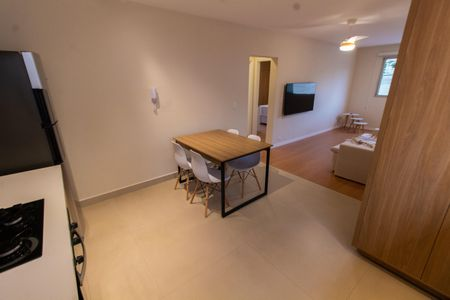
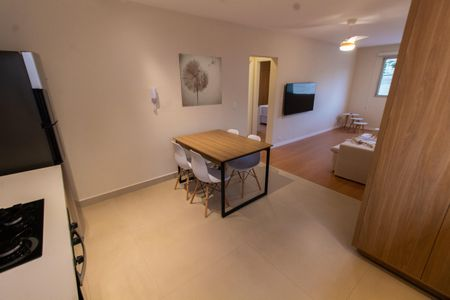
+ wall art (202, 81)
